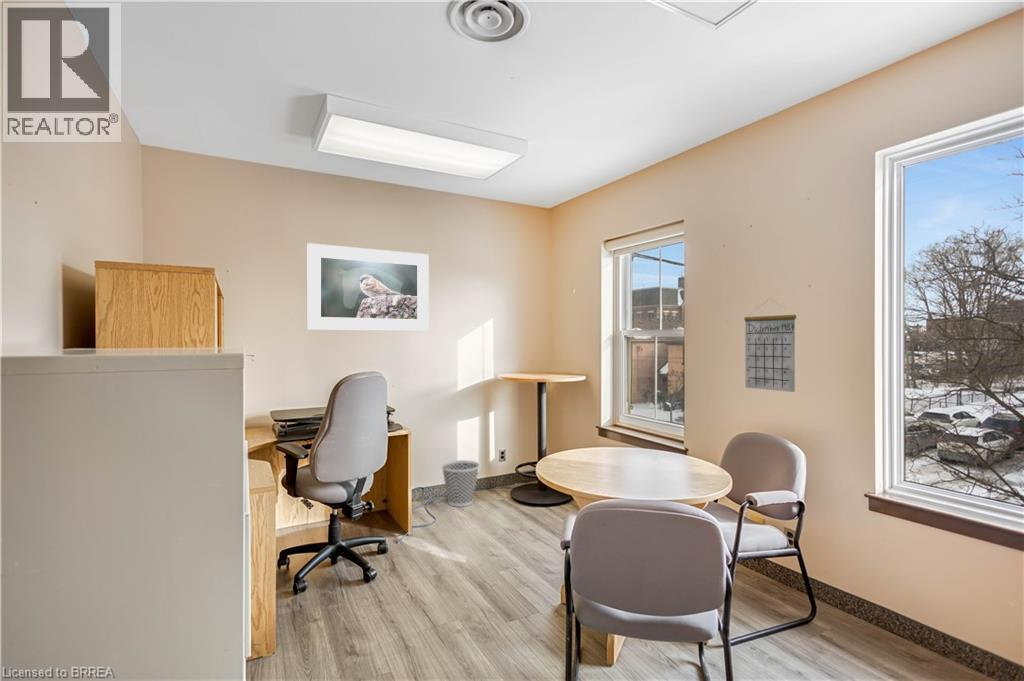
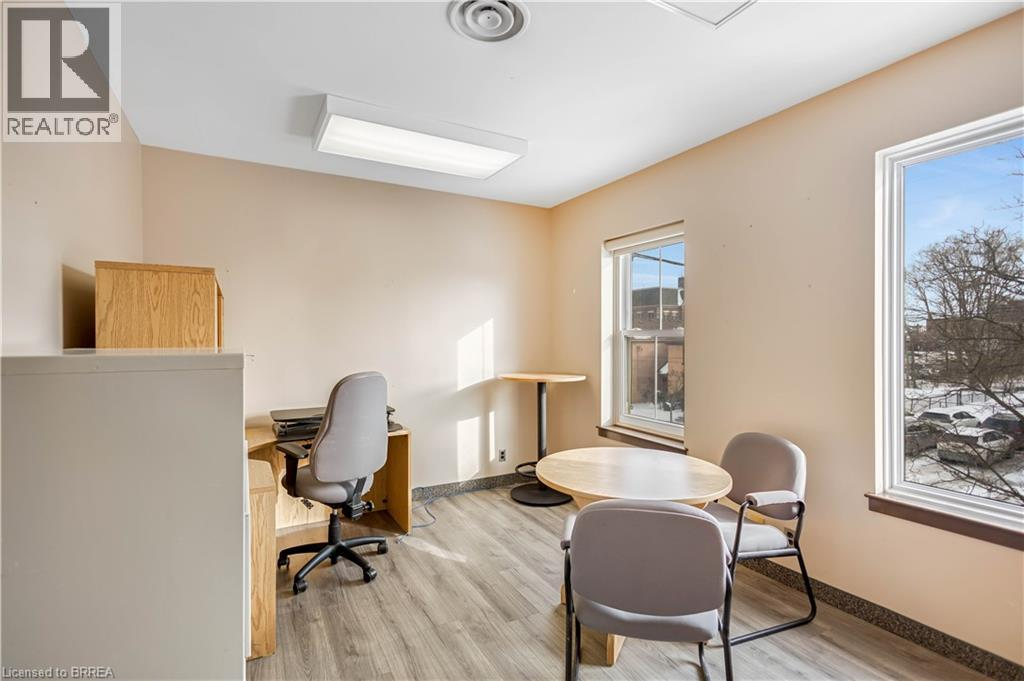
- wastebasket (460, 483)
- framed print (371, 289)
- calendar (769, 344)
